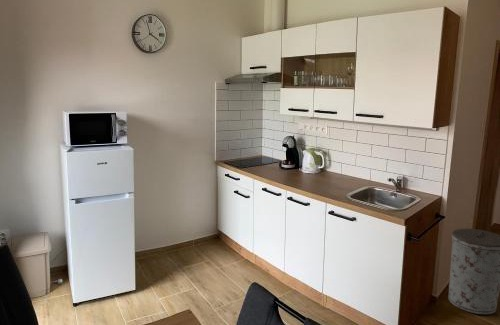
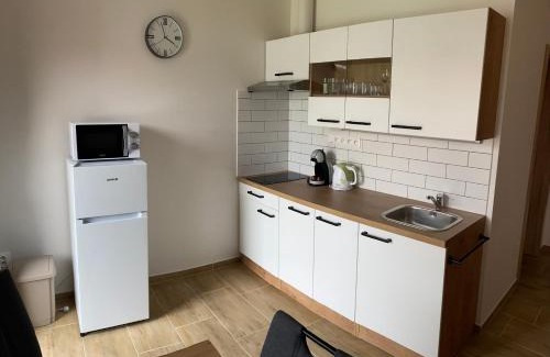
- trash can (475, 268)
